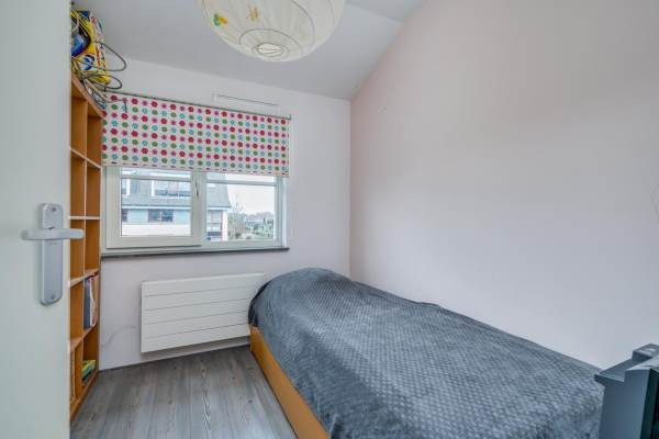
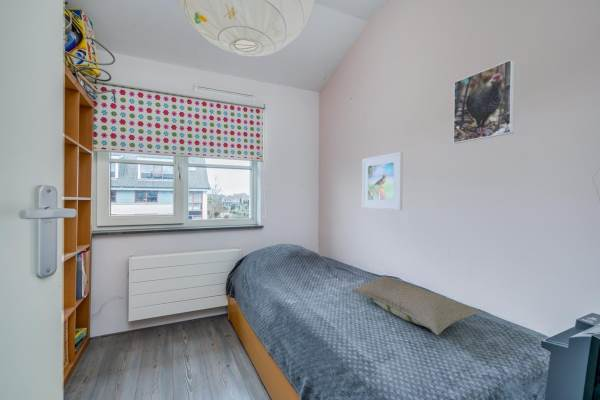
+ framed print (481, 105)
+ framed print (380, 182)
+ pillow (406, 299)
